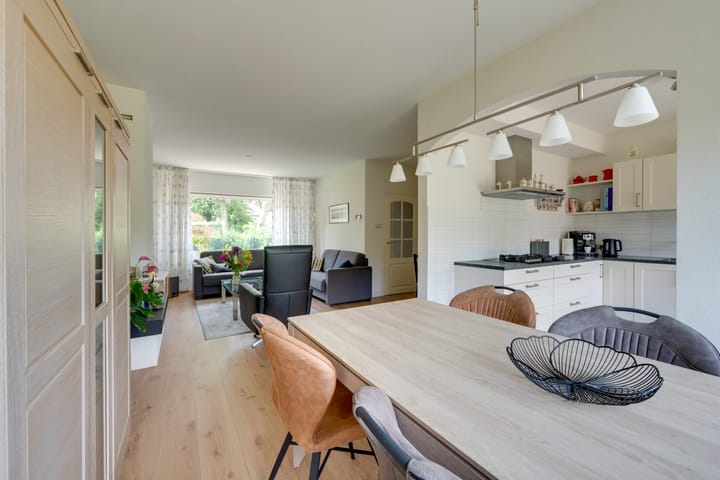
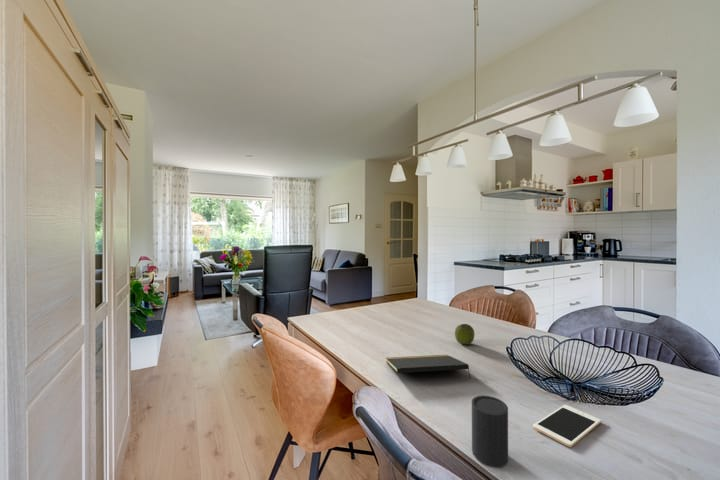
+ cell phone (567, 423)
+ notepad (424, 363)
+ cup (489, 429)
+ apple (464, 333)
